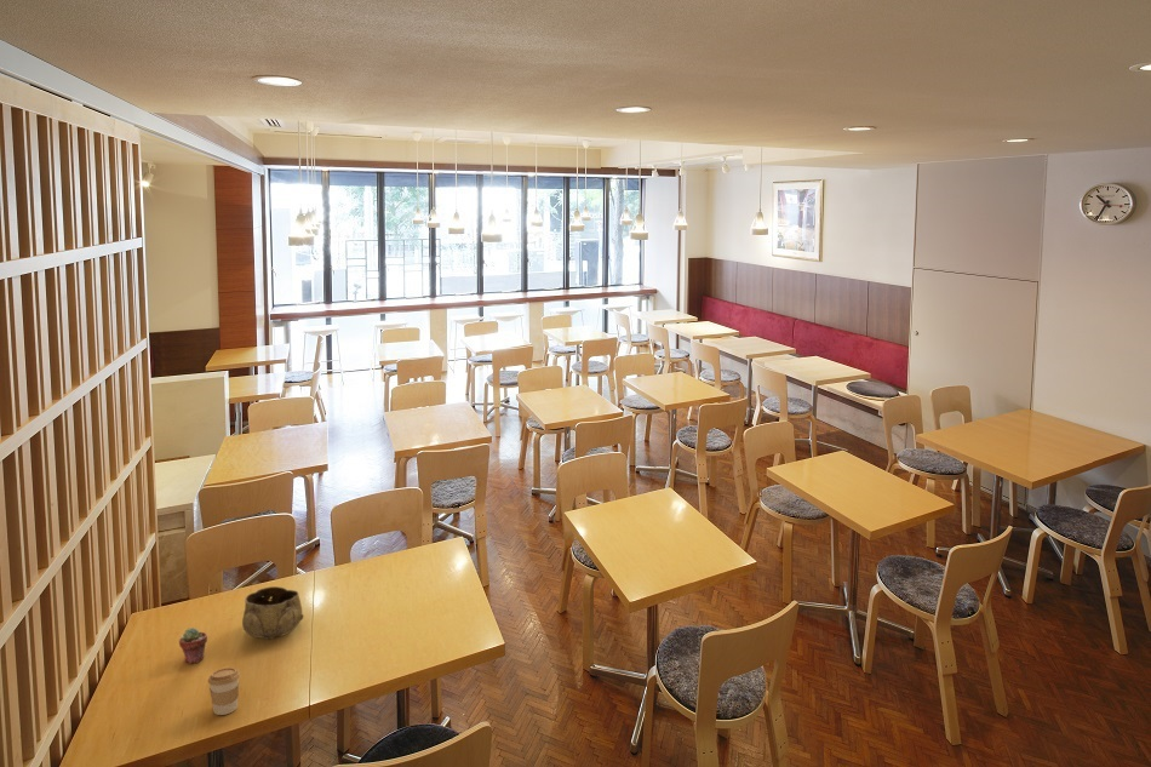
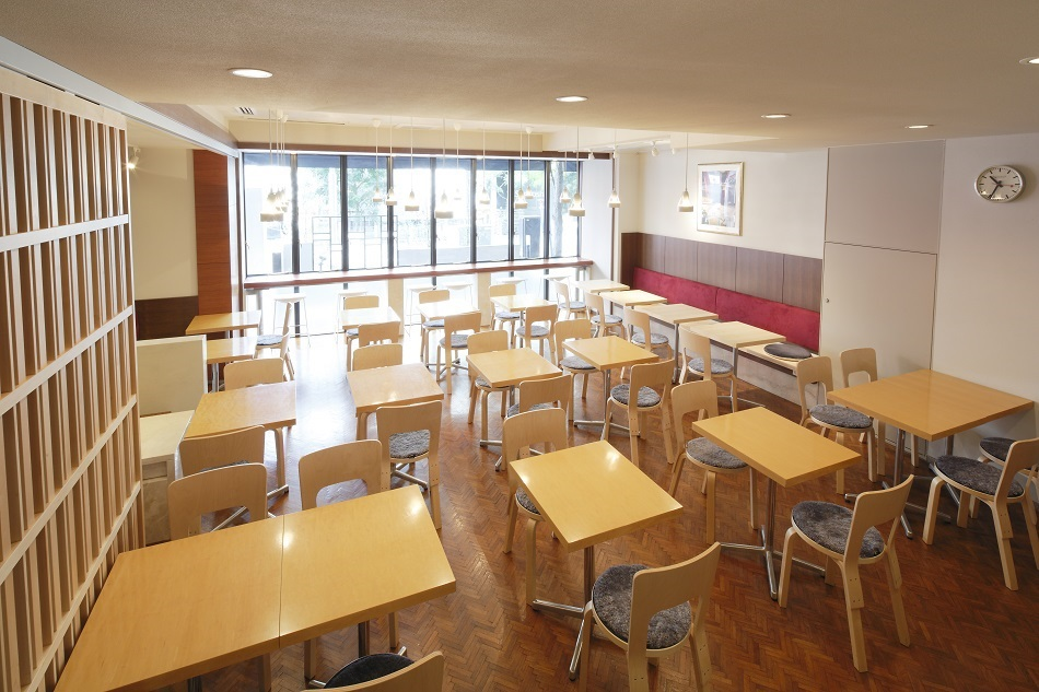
- coffee cup (224, 689)
- potted succulent (193, 643)
- decorative bowl (271, 614)
